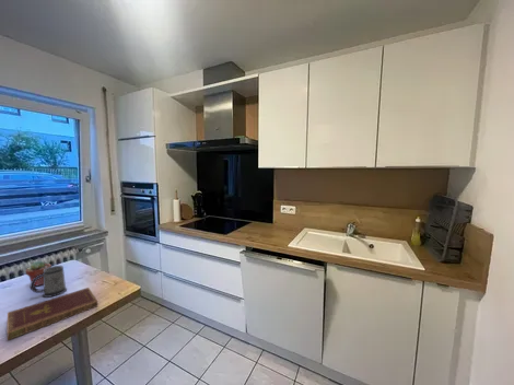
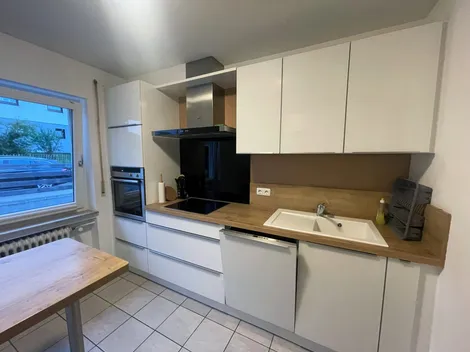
- notebook (55, 308)
- potted succulent (38, 271)
- mug (48, 281)
